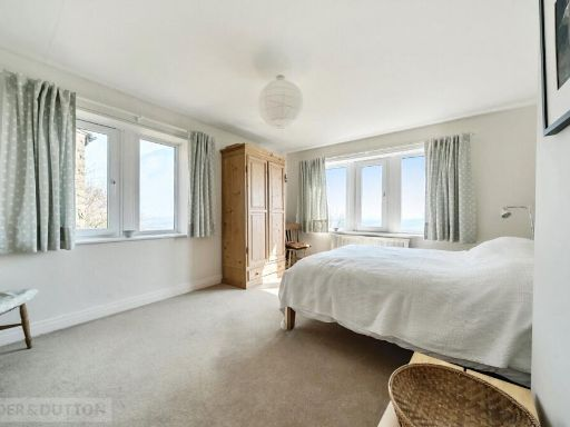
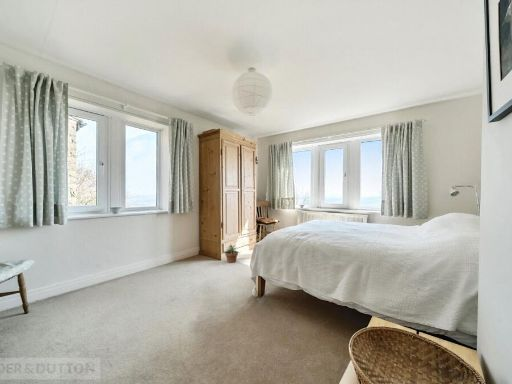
+ potted plant (232, 252)
